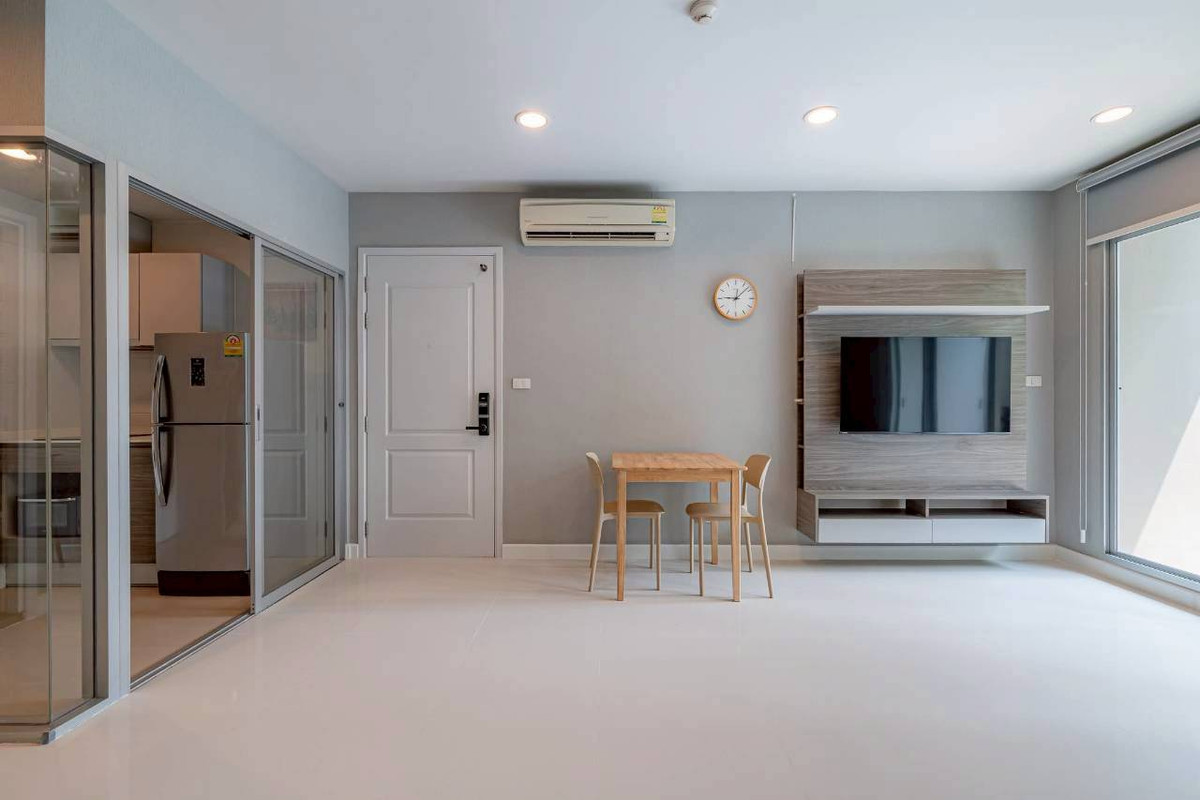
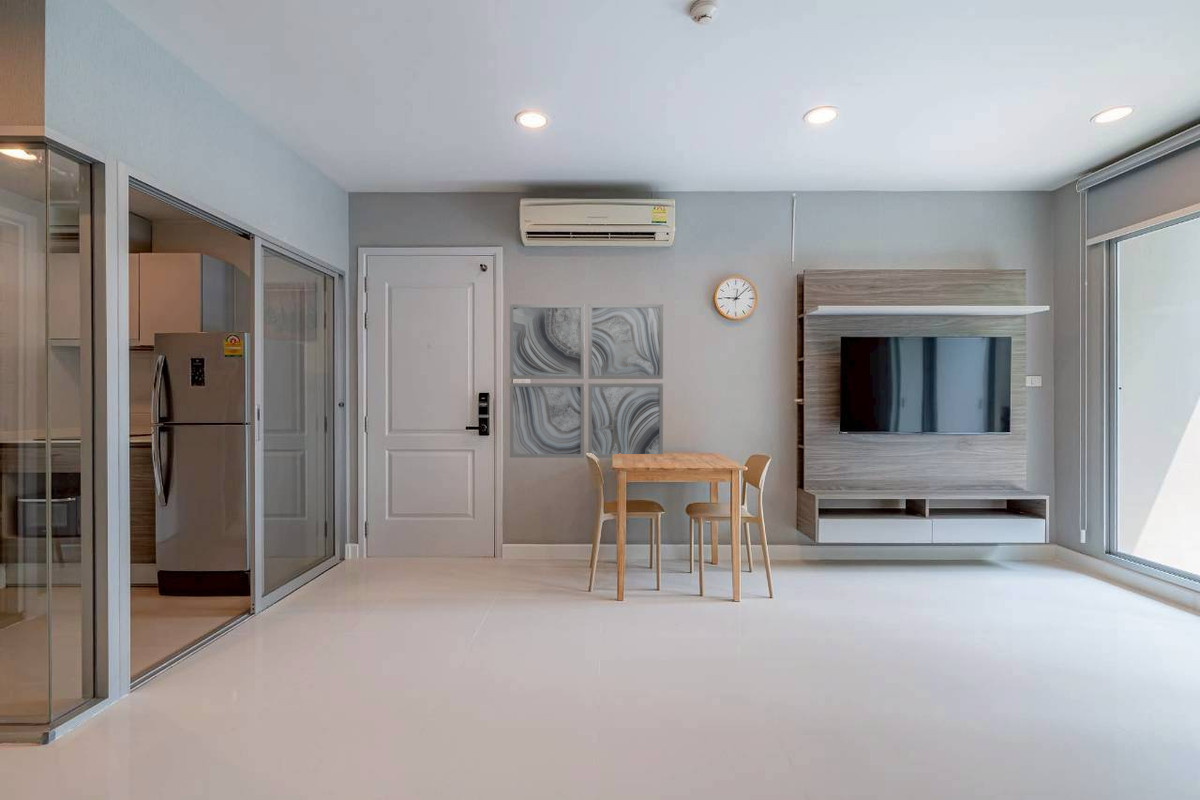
+ wall art (588, 383)
